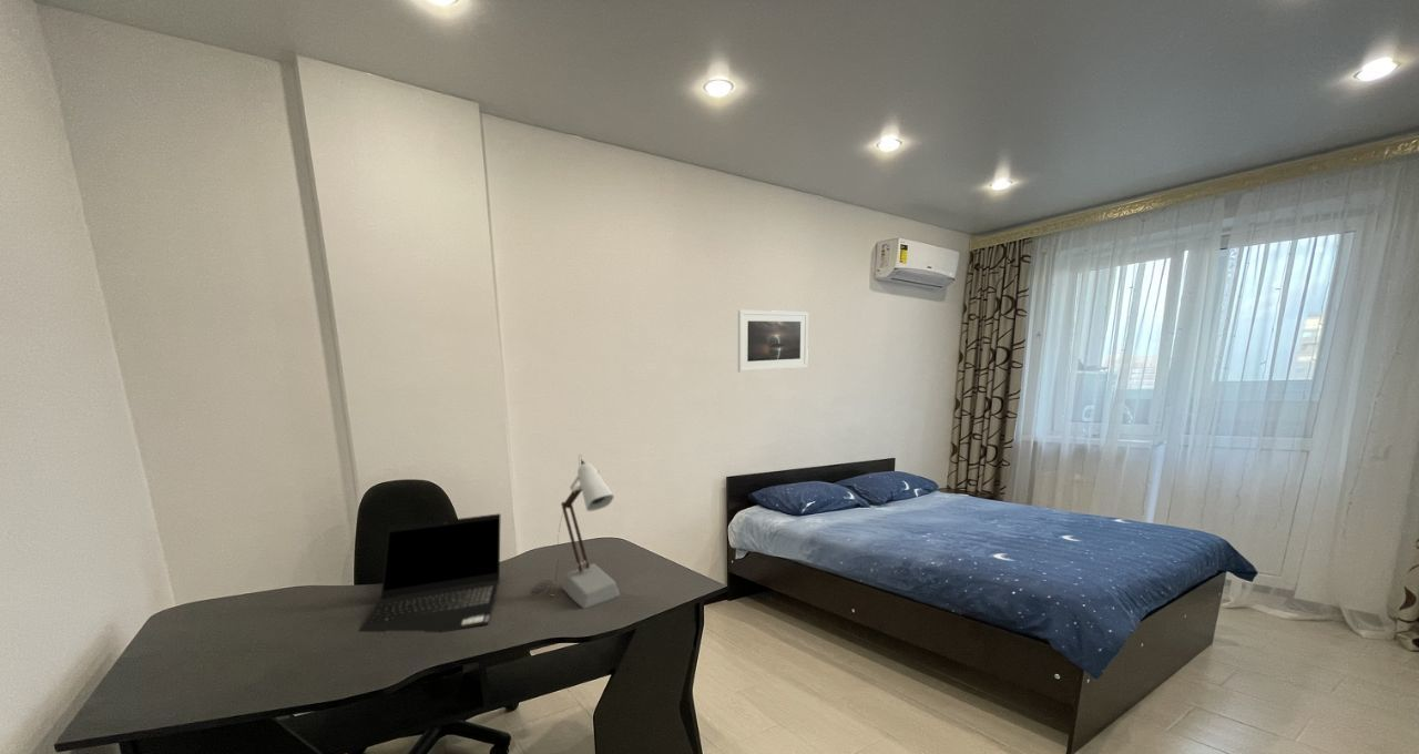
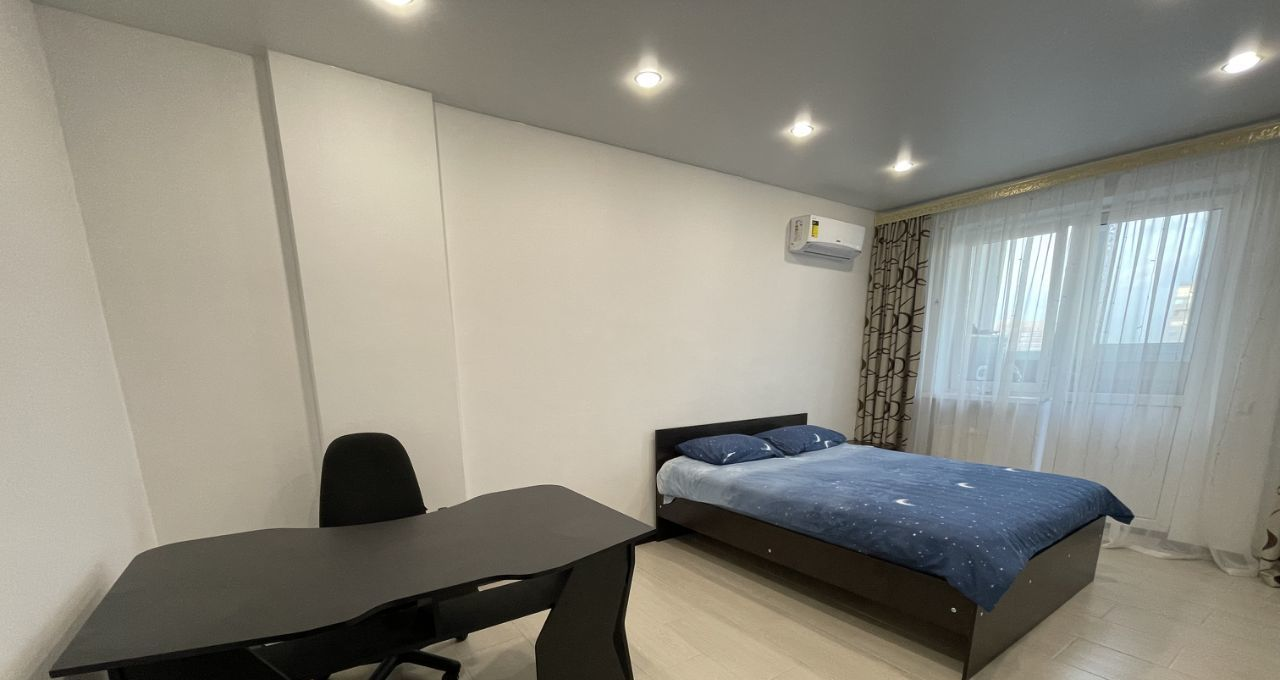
- laptop computer (435, 573)
- desk lamp (575, 524)
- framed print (774, 340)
